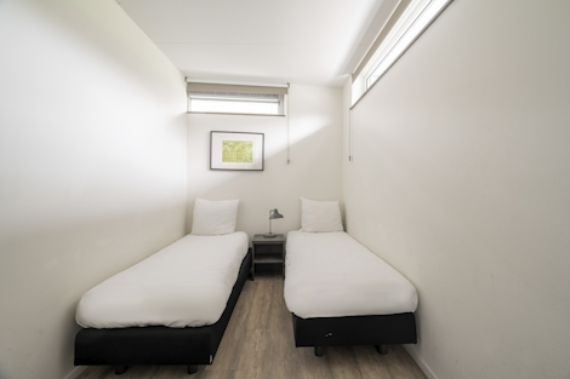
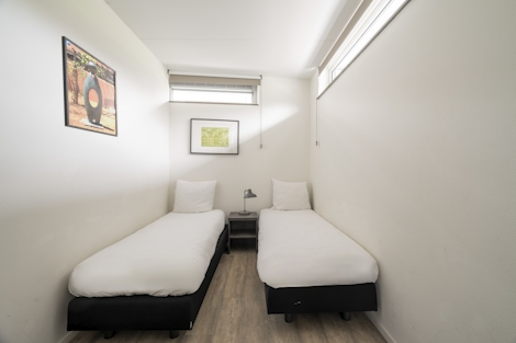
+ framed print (93, 94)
